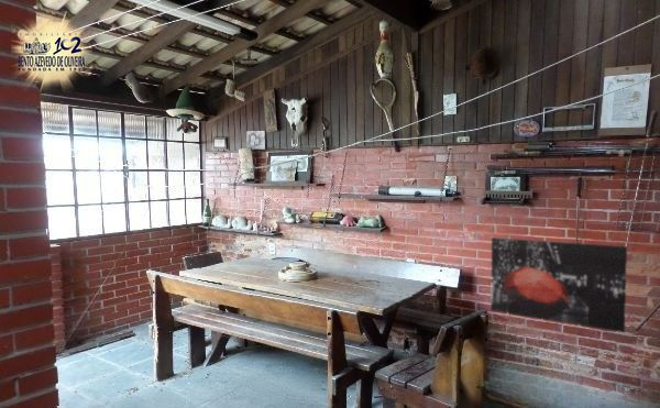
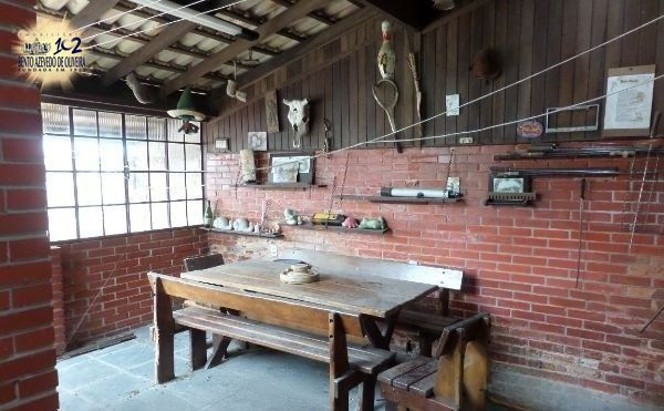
- wall art (553, 280)
